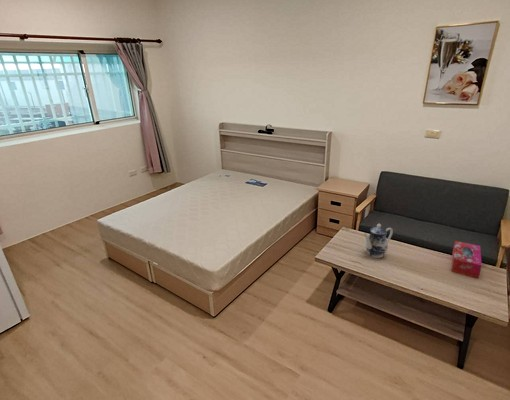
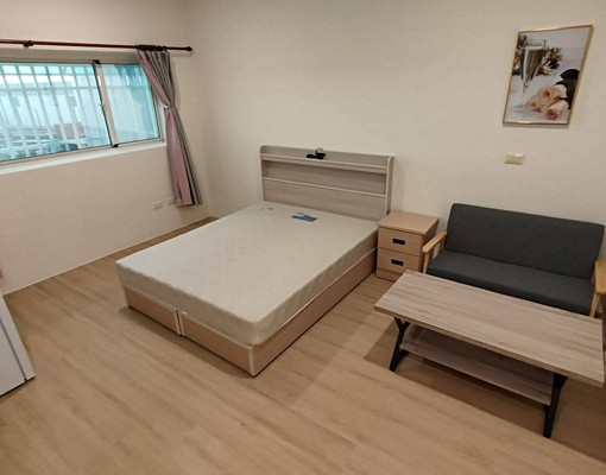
- teapot (377, 239)
- tissue box (465, 258)
